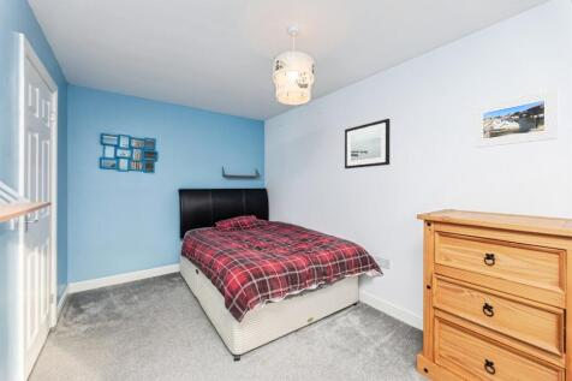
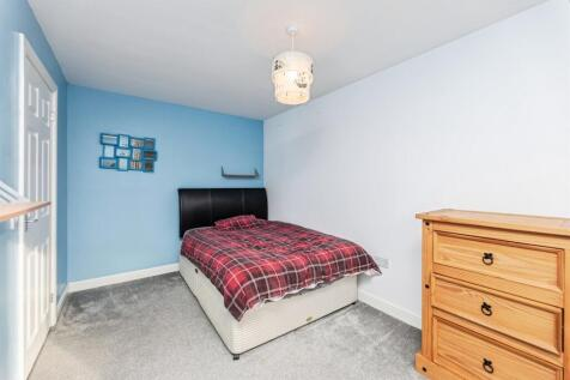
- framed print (511, 120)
- wall art (365, 145)
